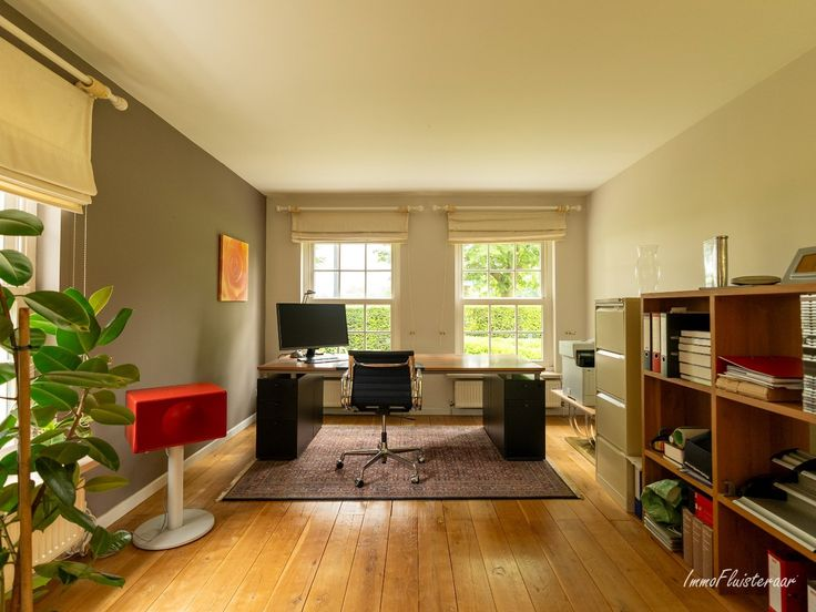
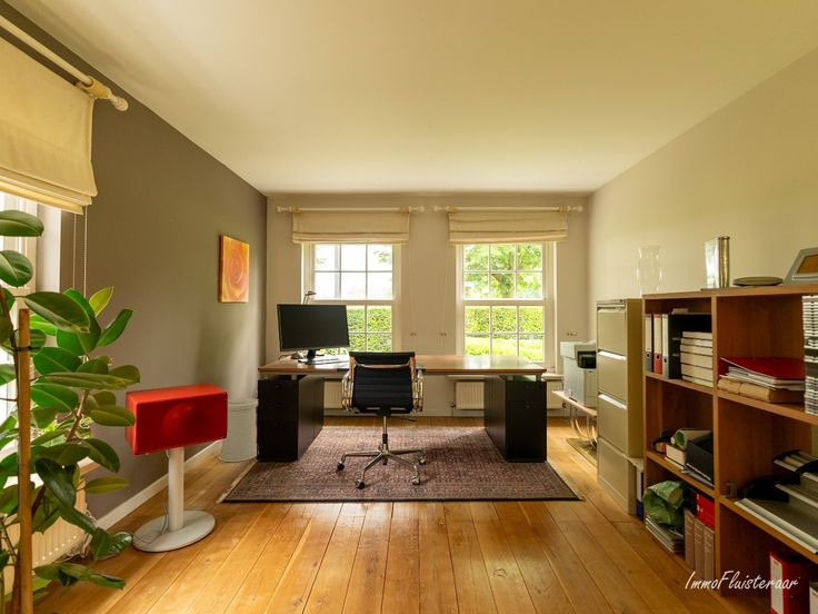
+ trash can (239, 427)
